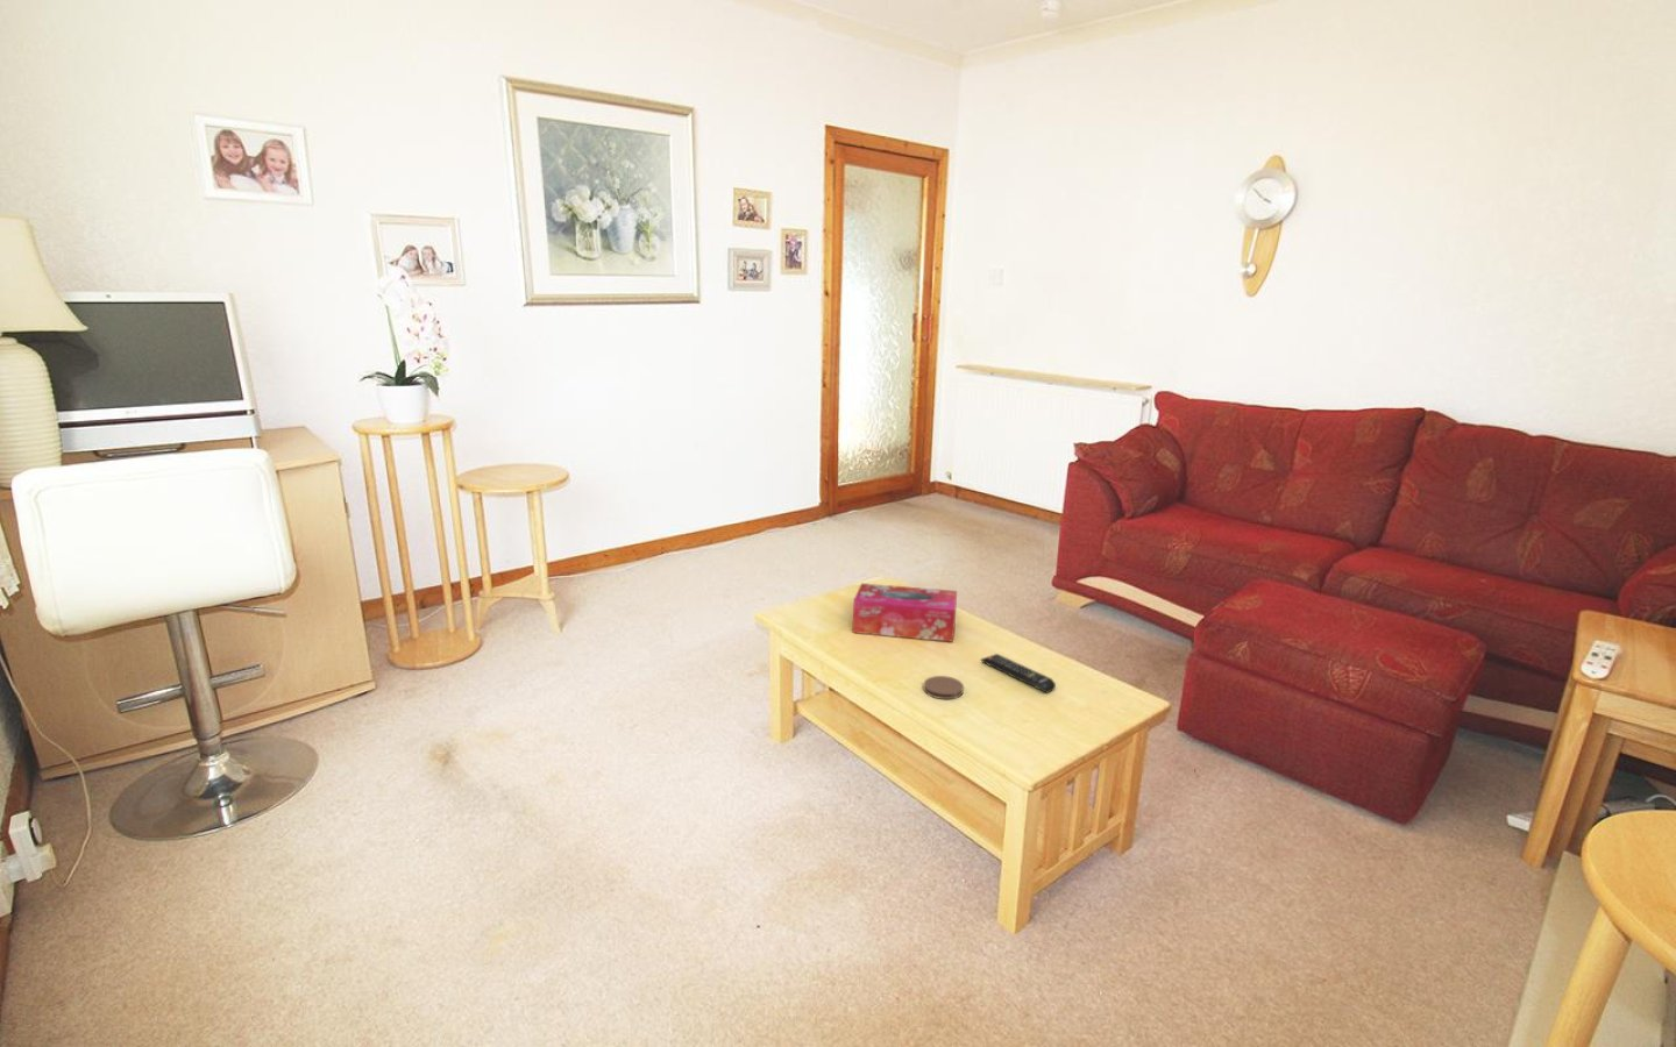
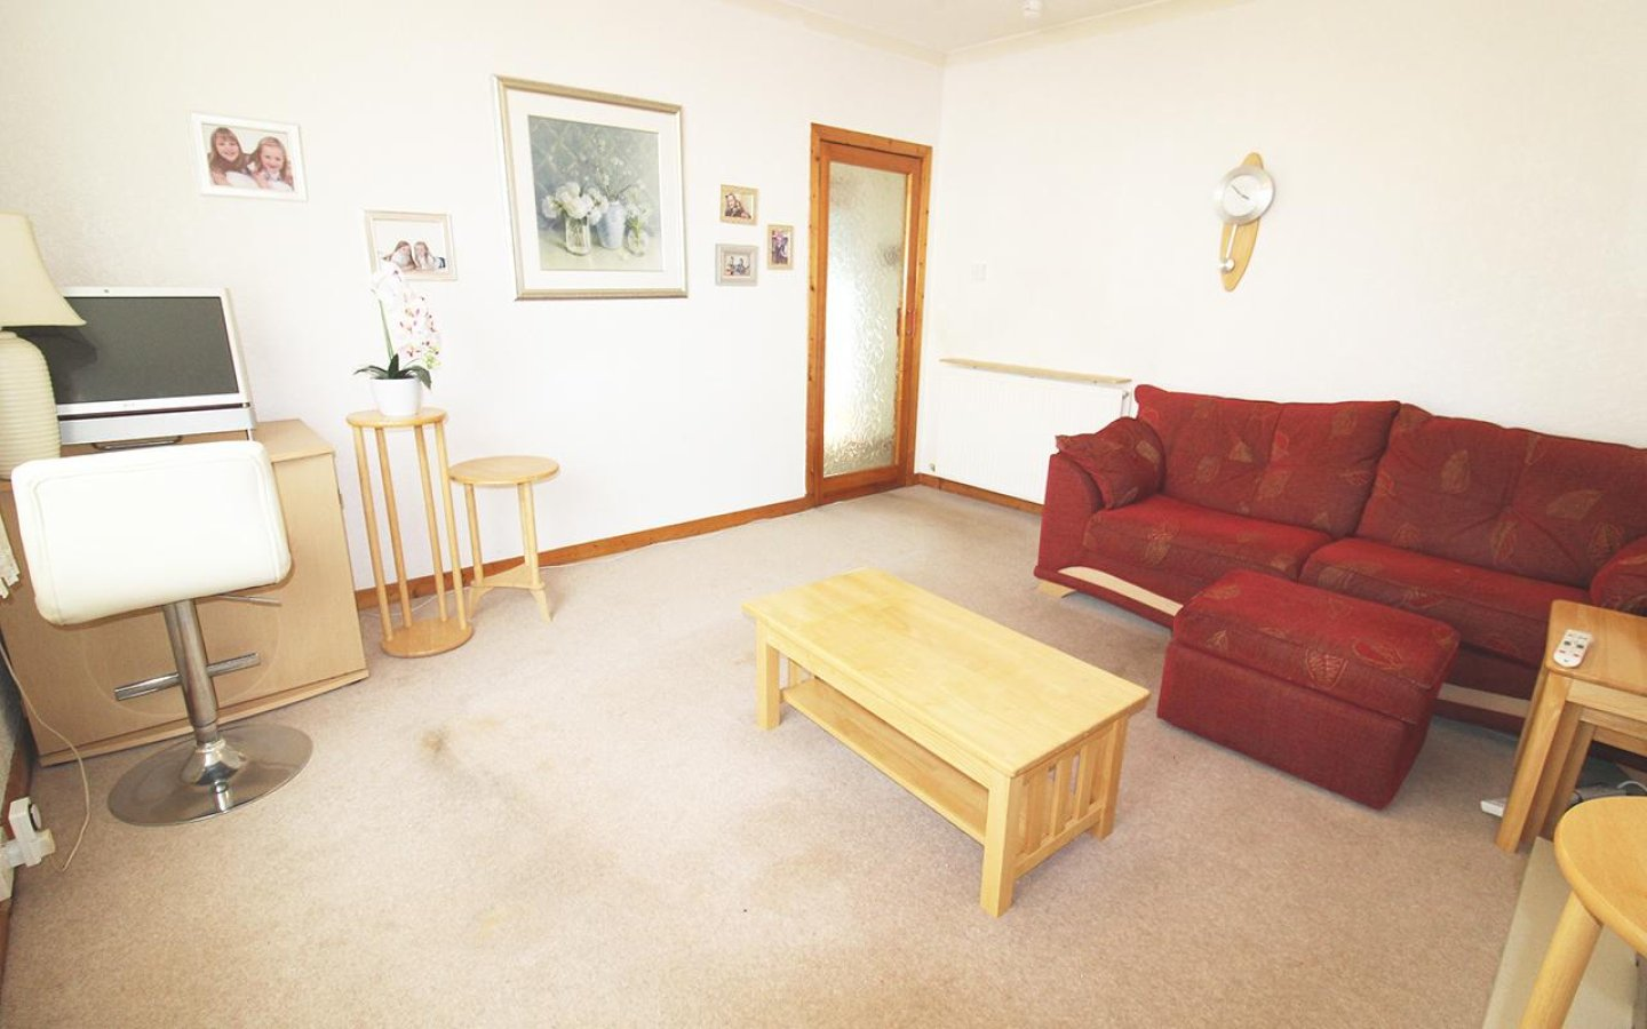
- coaster (942, 686)
- remote control (1016, 671)
- tissue box (905, 610)
